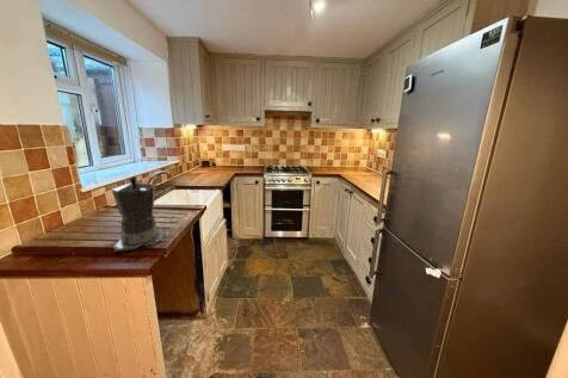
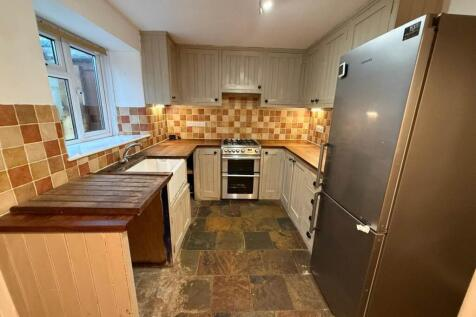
- coffee maker (137, 209)
